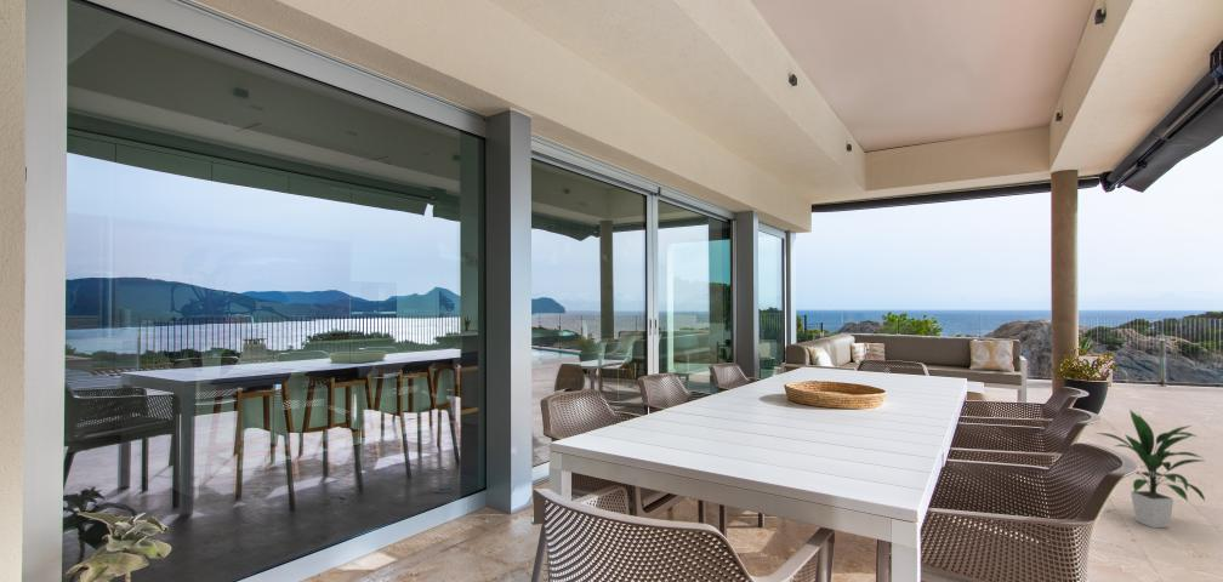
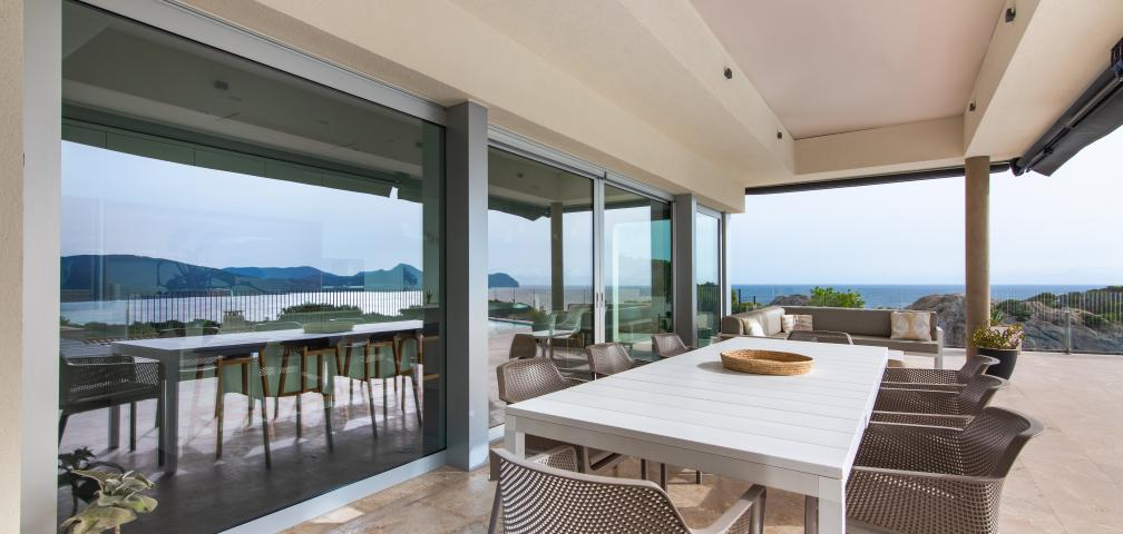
- indoor plant (1156, 468)
